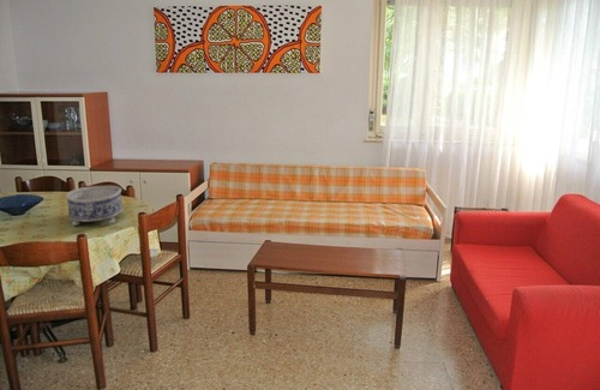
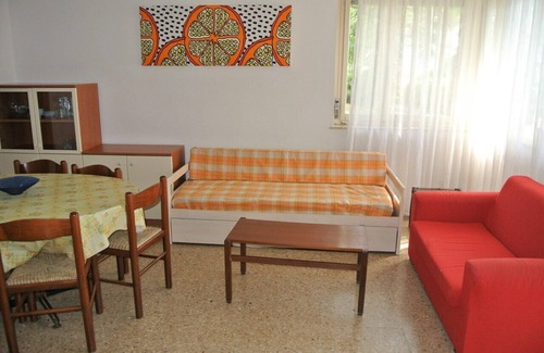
- decorative bowl (95, 204)
